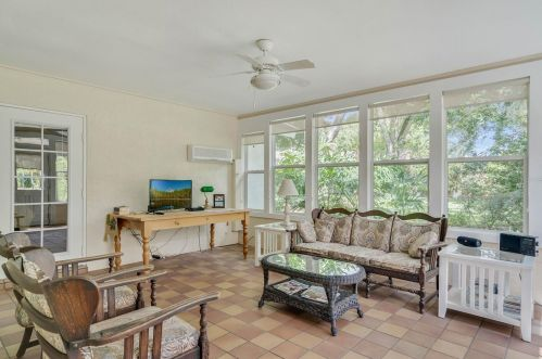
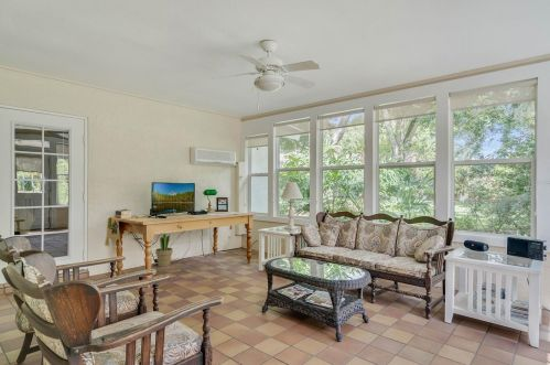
+ potted plant (165, 248)
